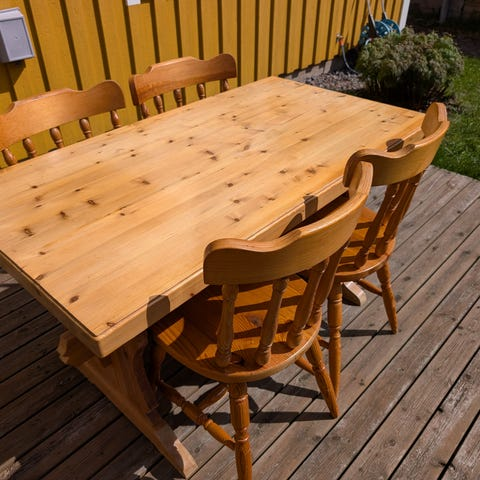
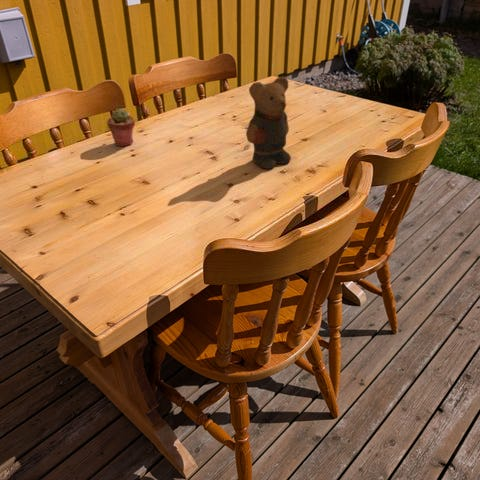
+ teddy bear (268, 122)
+ potted succulent (121, 126)
